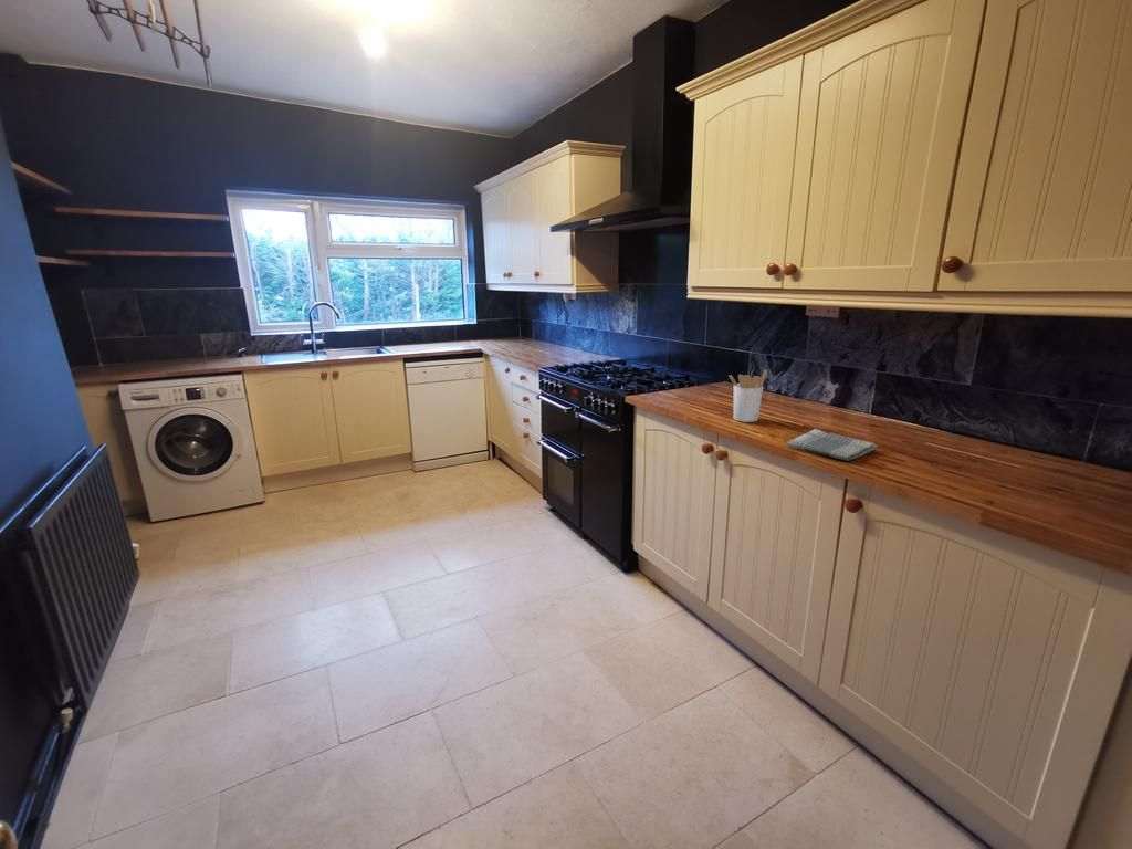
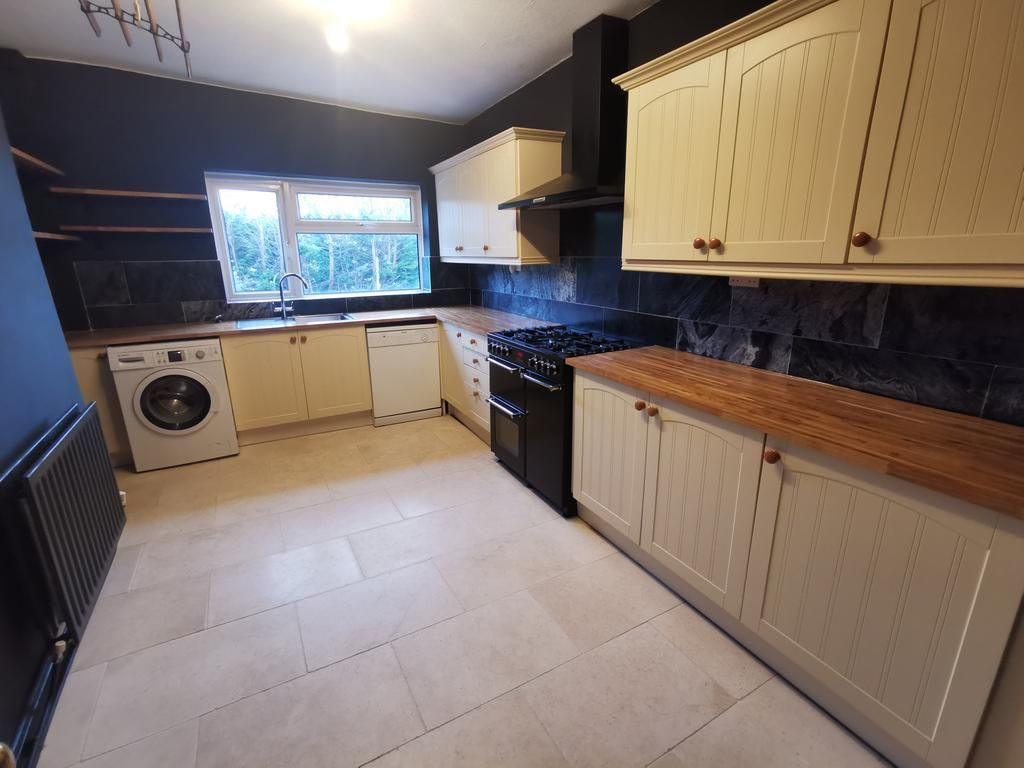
- utensil holder (747, 395)
- dish towel (832, 443)
